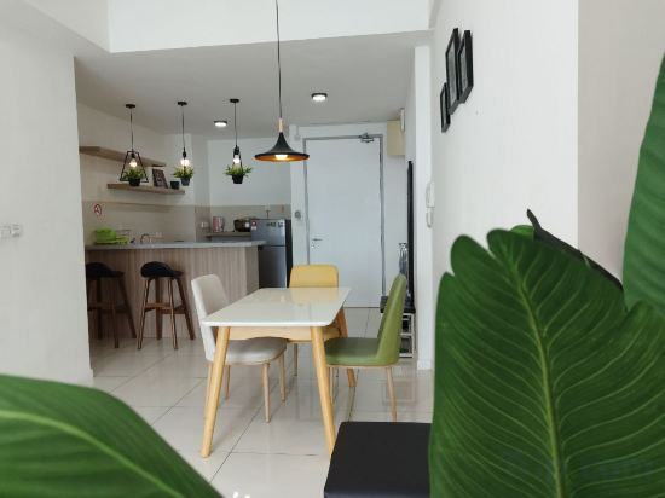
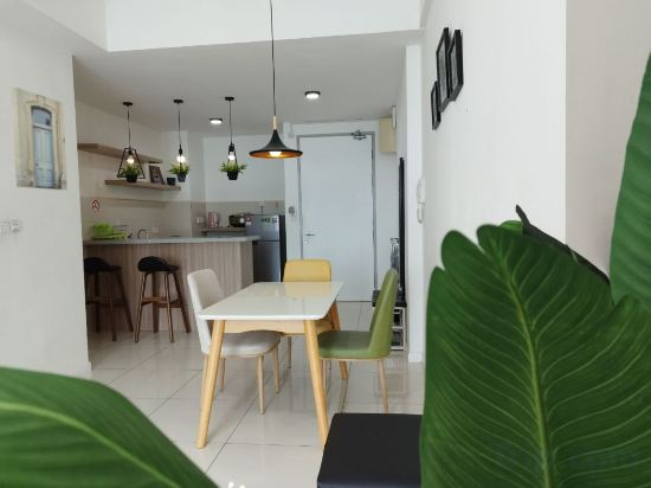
+ wall art (40, 142)
